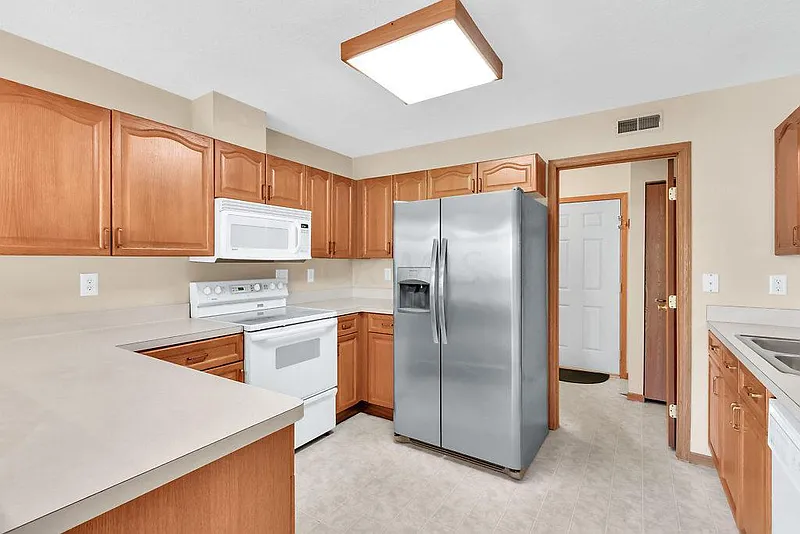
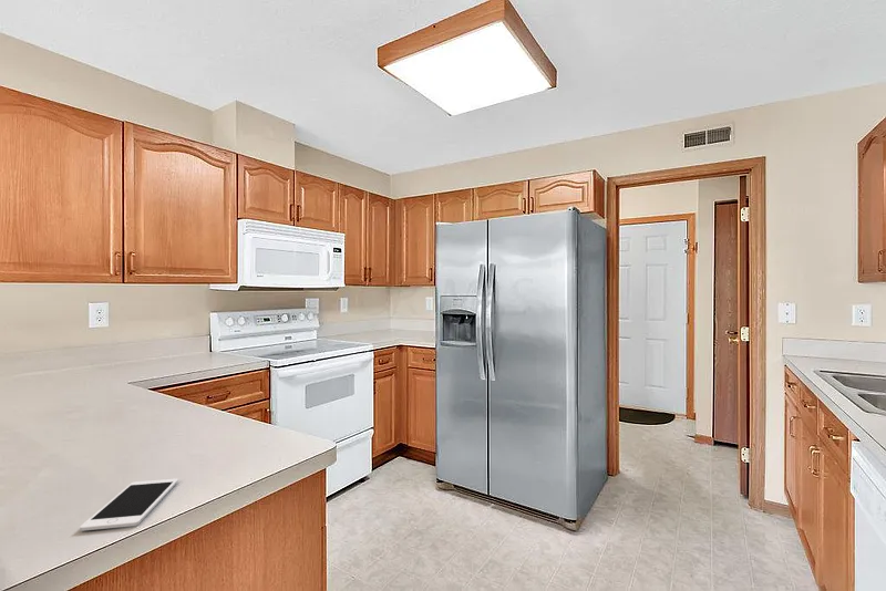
+ cell phone (134, 501)
